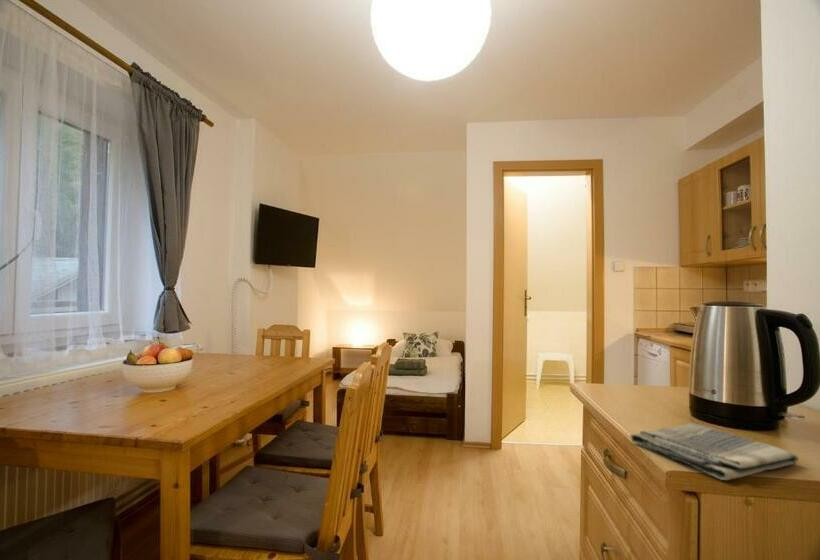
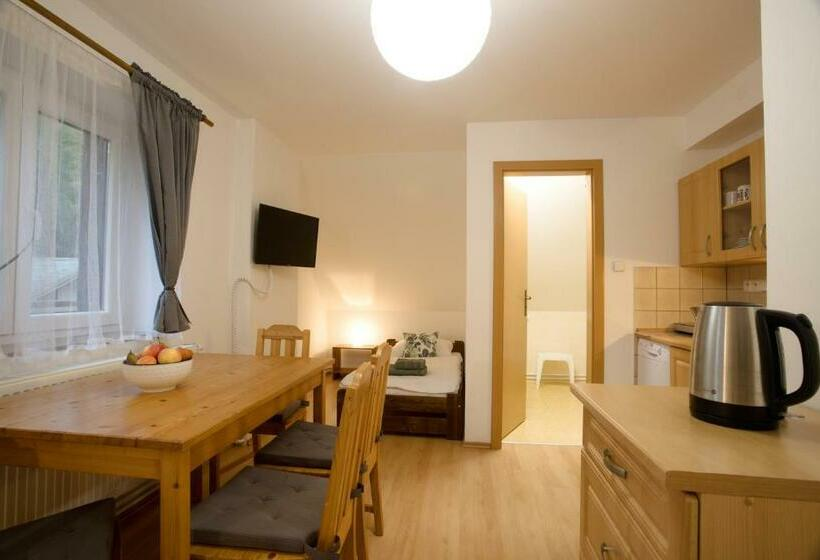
- dish towel (707, 444)
